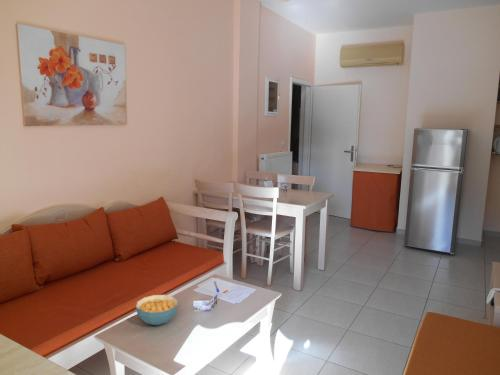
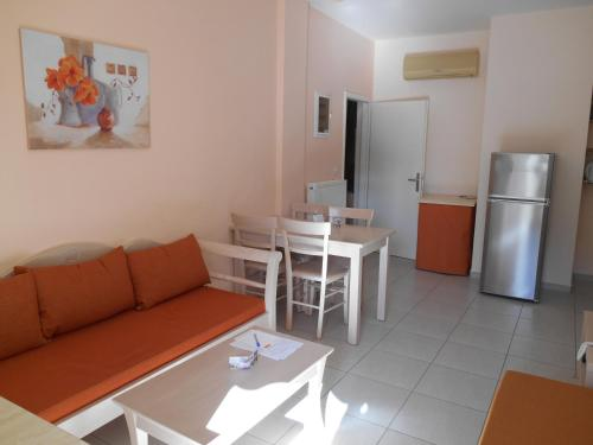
- cereal bowl (157, 312)
